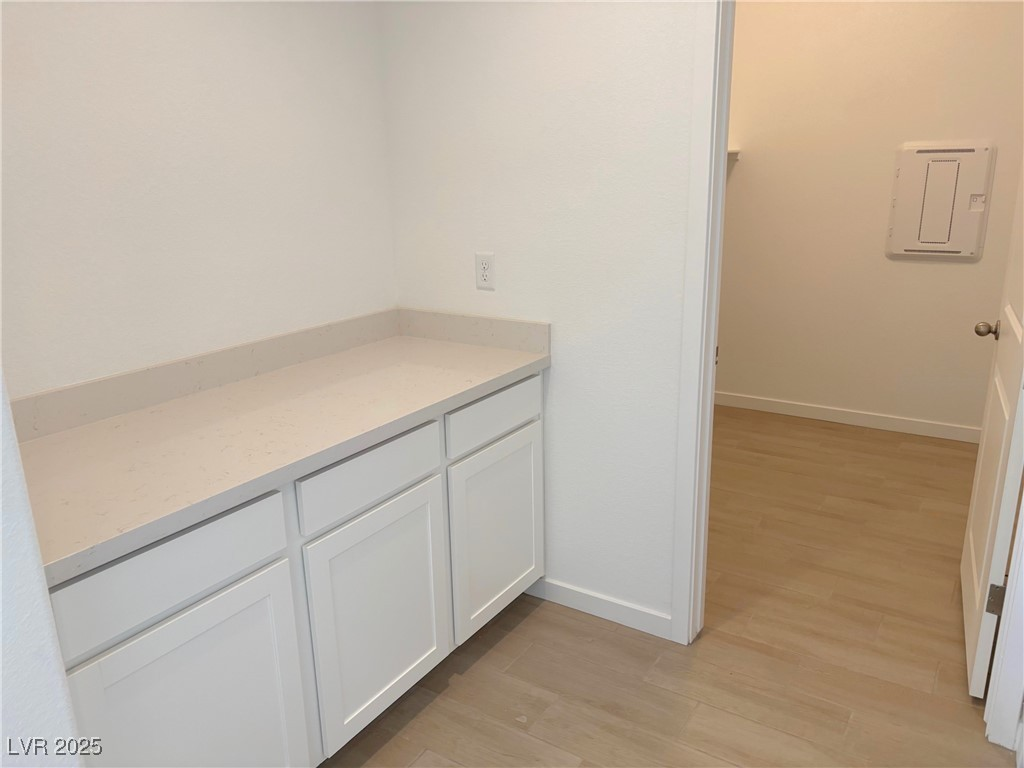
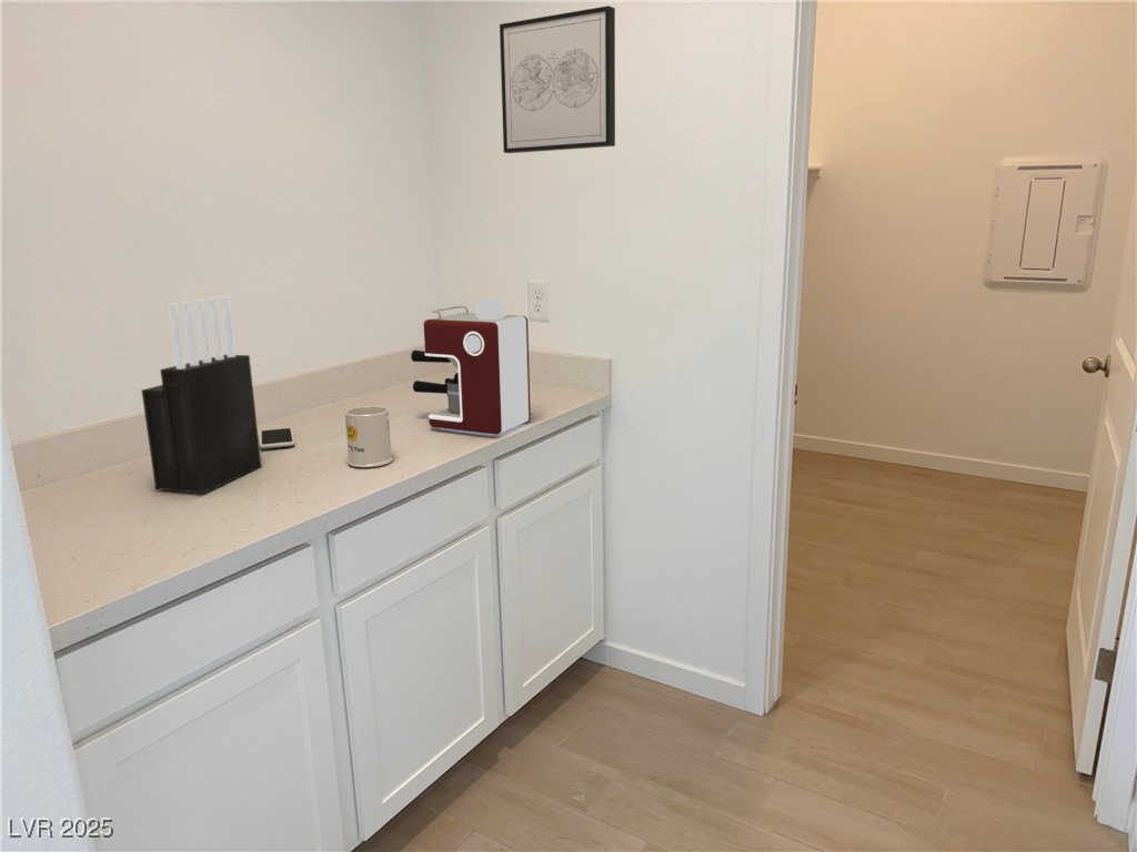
+ coffee maker (461, 361)
+ mug (363, 435)
+ wall art (556, 83)
+ knife block (194, 390)
+ smartphone (276, 437)
